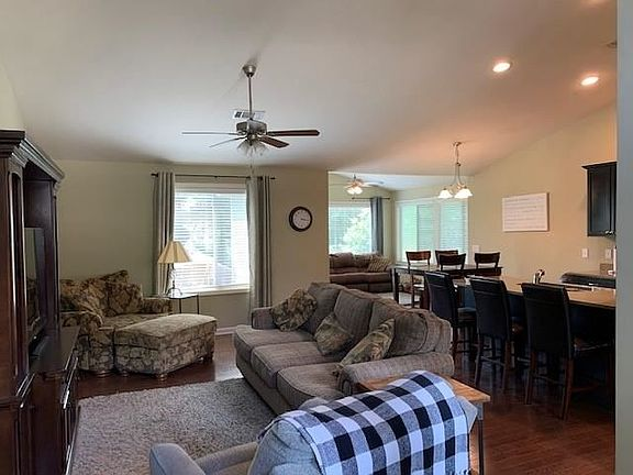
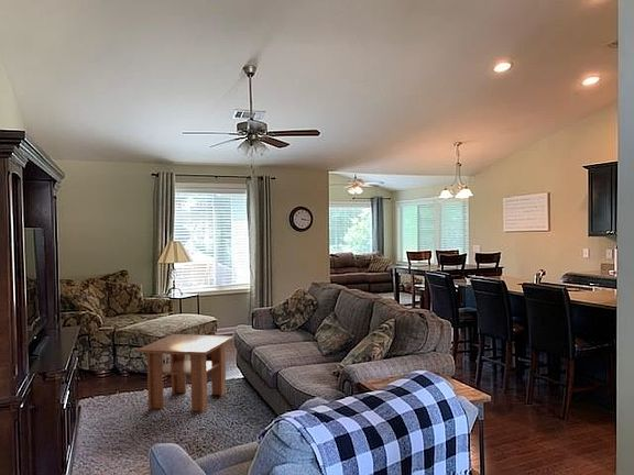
+ coffee table (187, 372)
